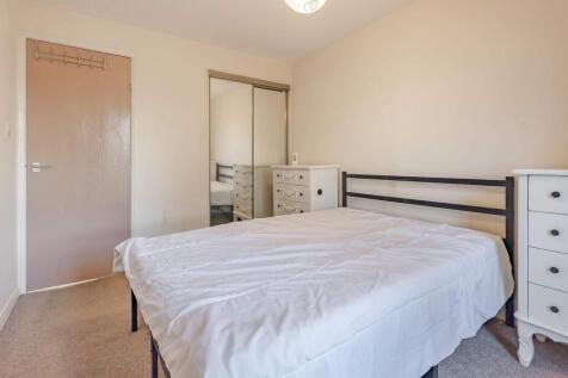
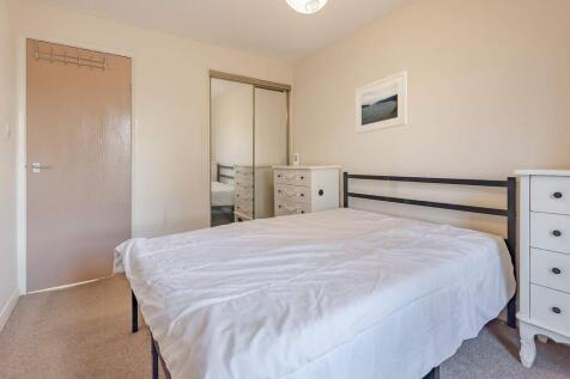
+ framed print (378, 105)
